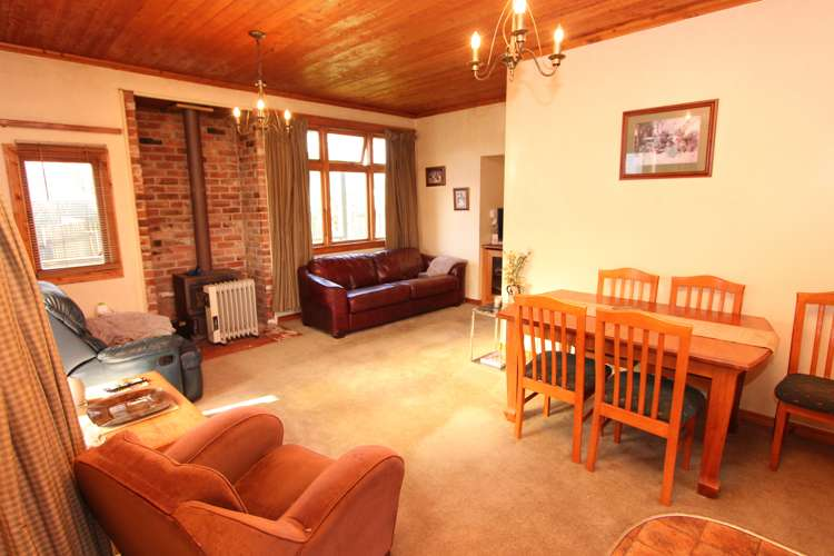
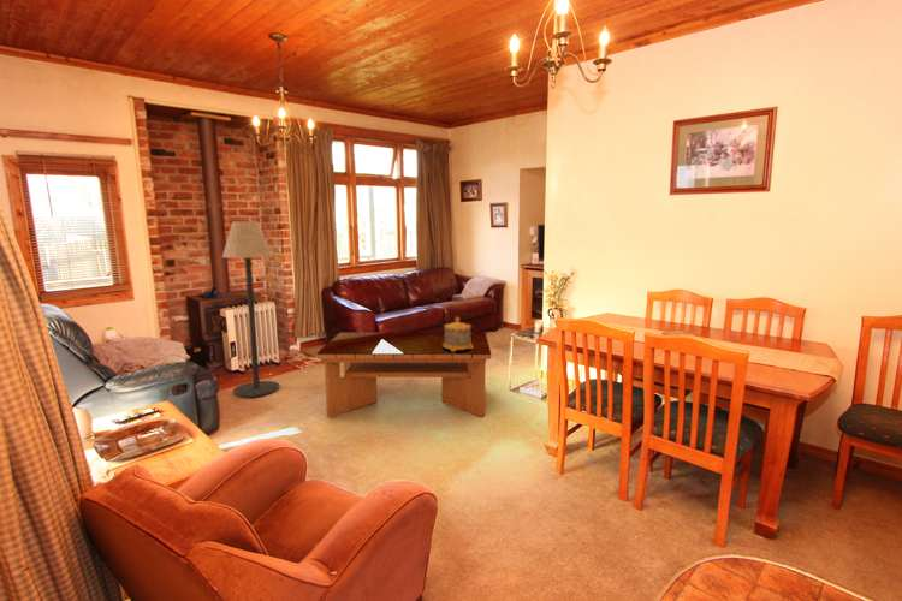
+ decorative container (457, 332)
+ coffee table (409, 371)
+ floor lamp (250, 308)
